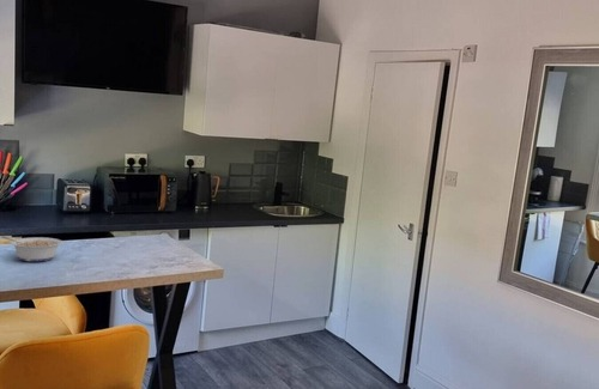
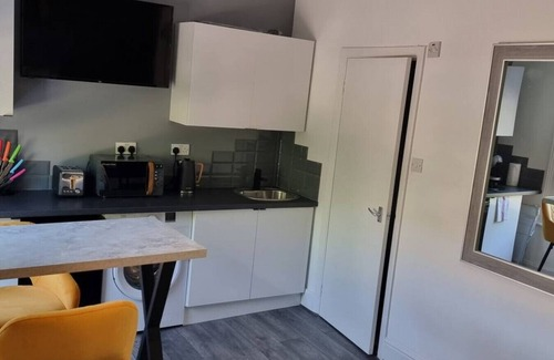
- legume (34, 248)
